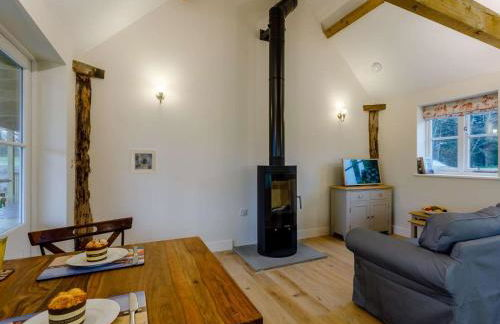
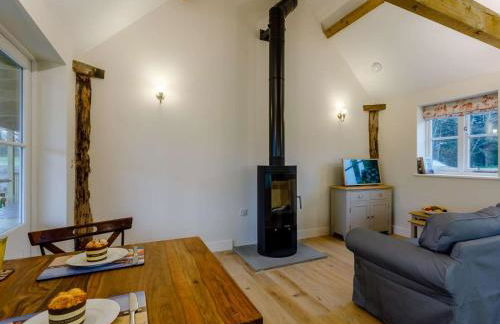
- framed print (143, 161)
